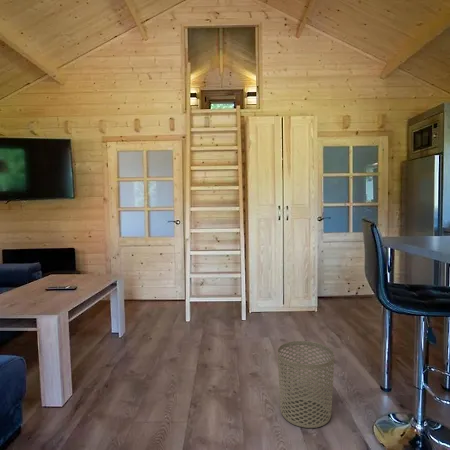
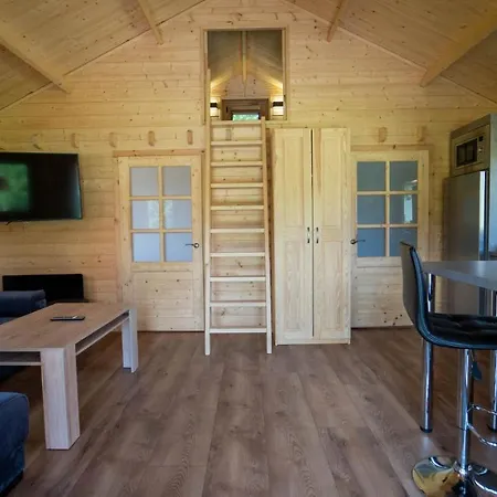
- waste bin (305, 382)
